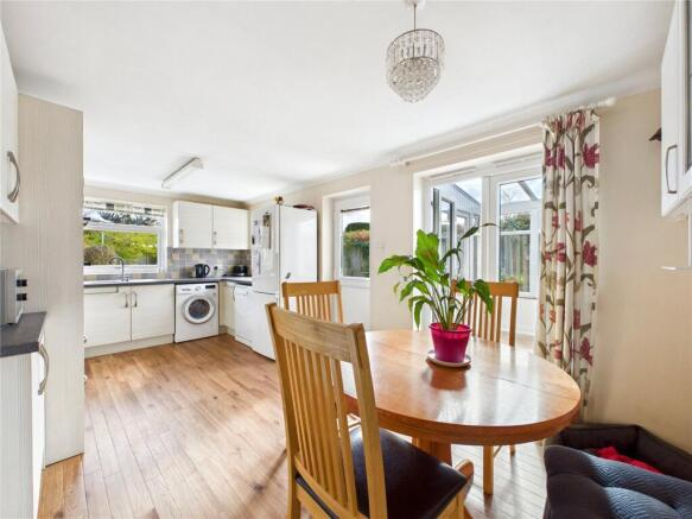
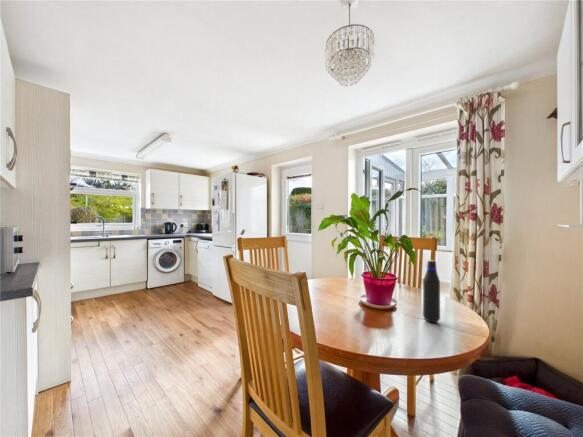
+ water bottle (431, 291)
